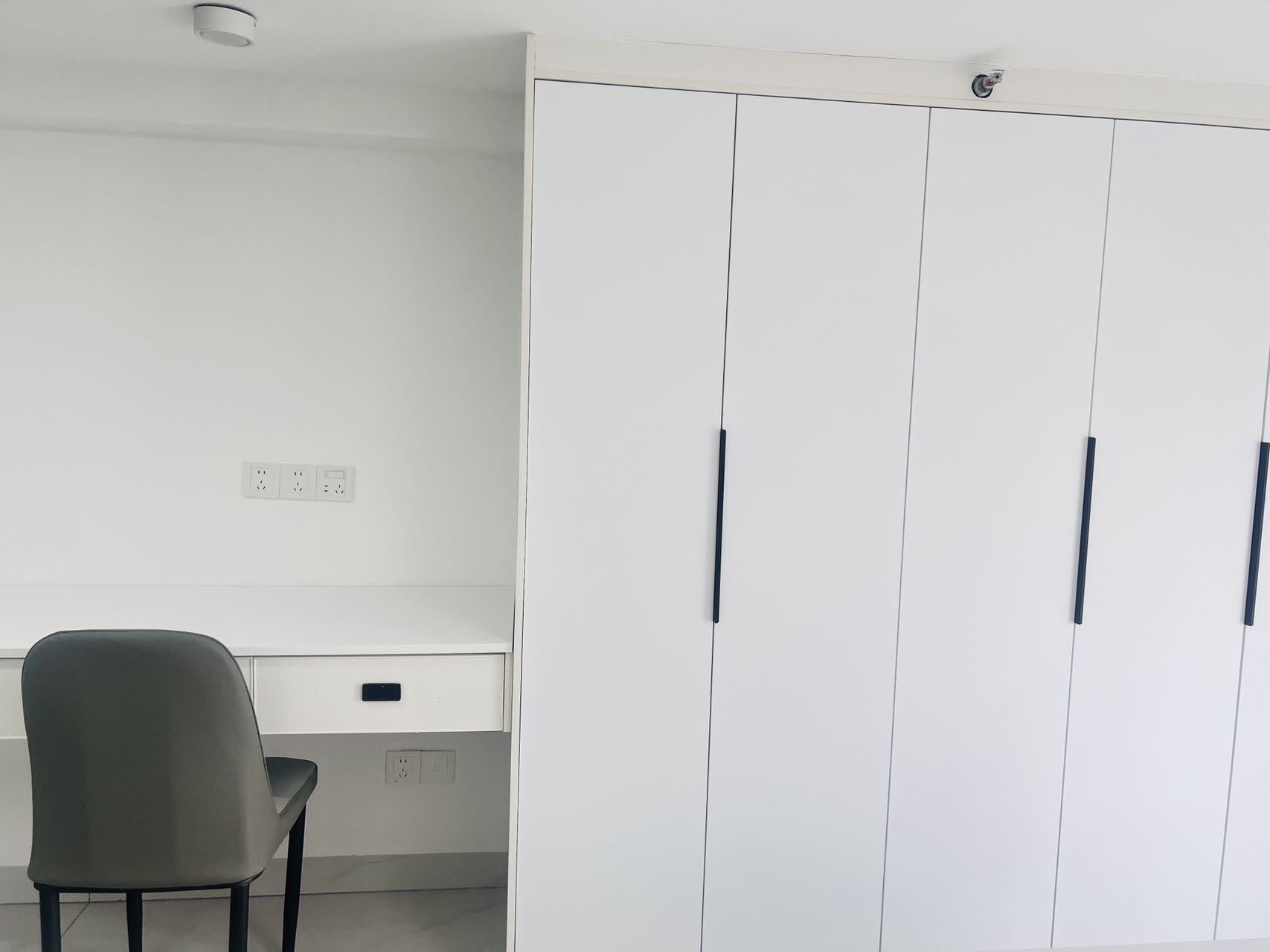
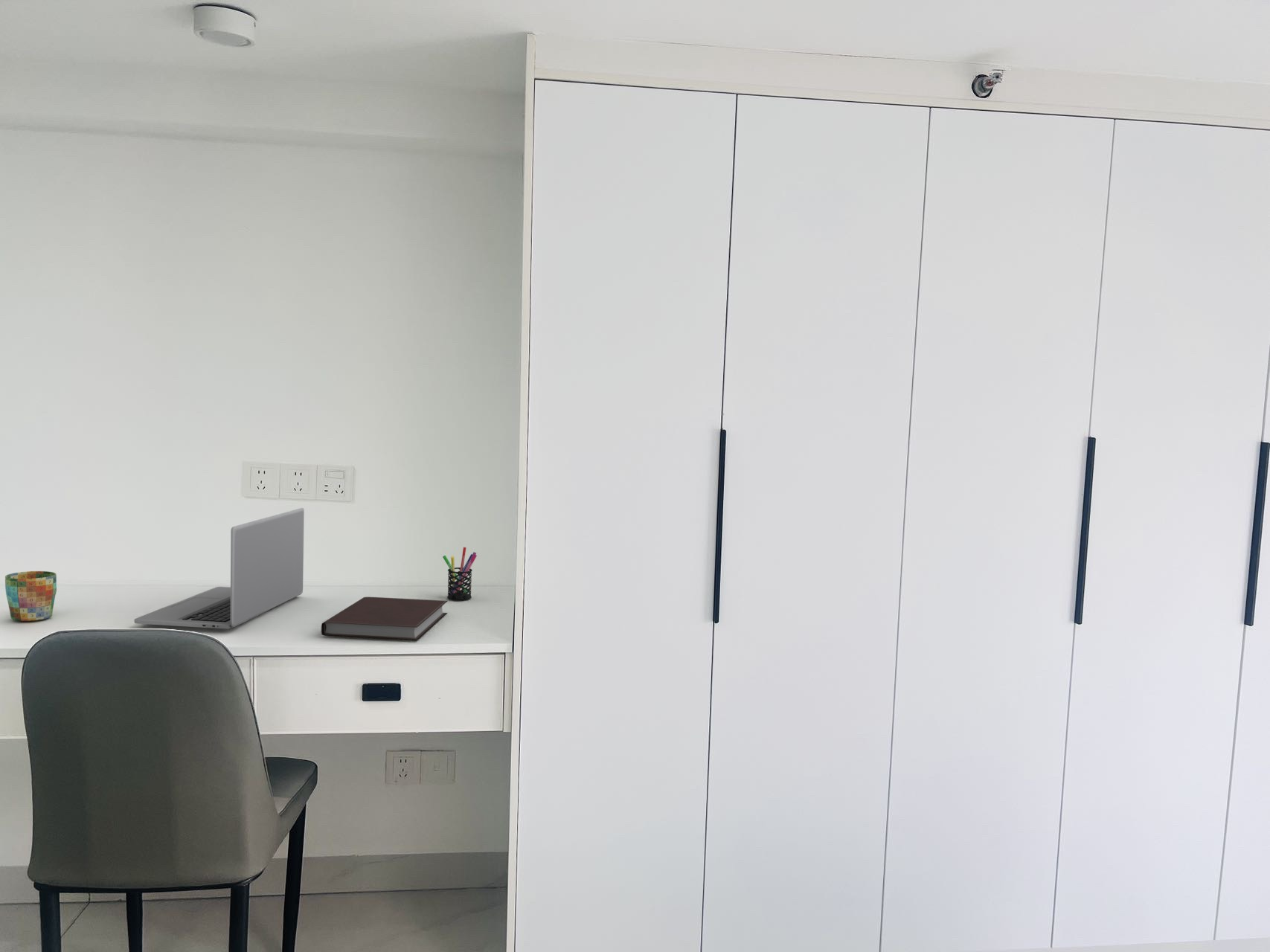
+ pen holder (458, 573)
+ notebook (388, 617)
+ mug (36, 594)
+ laptop (231, 562)
